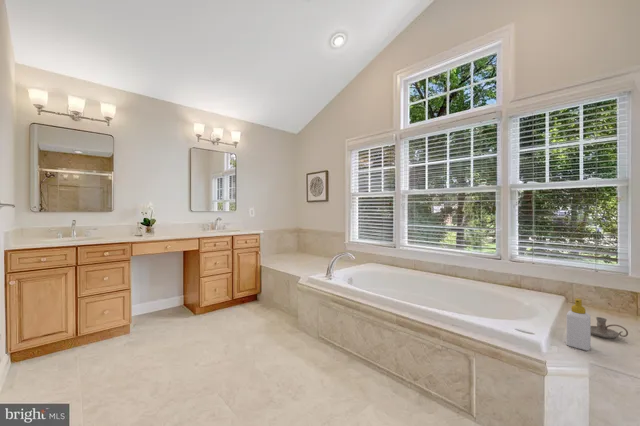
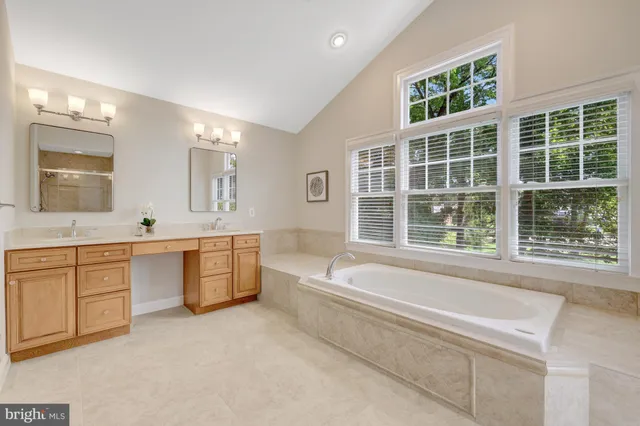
- soap bottle (578, 322)
- candle holder (605, 327)
